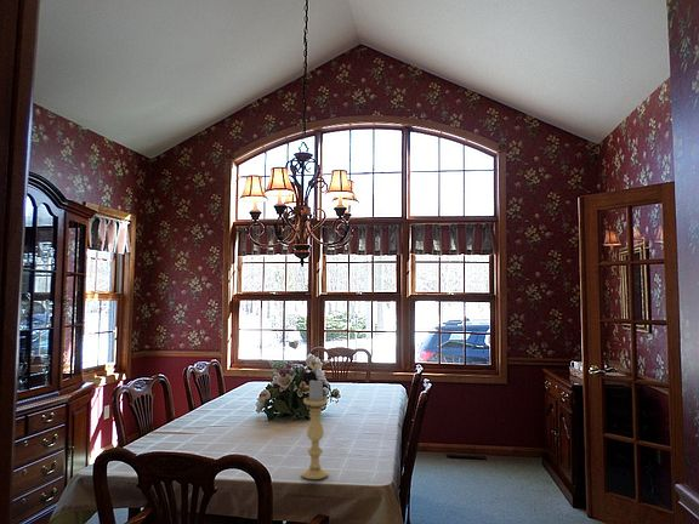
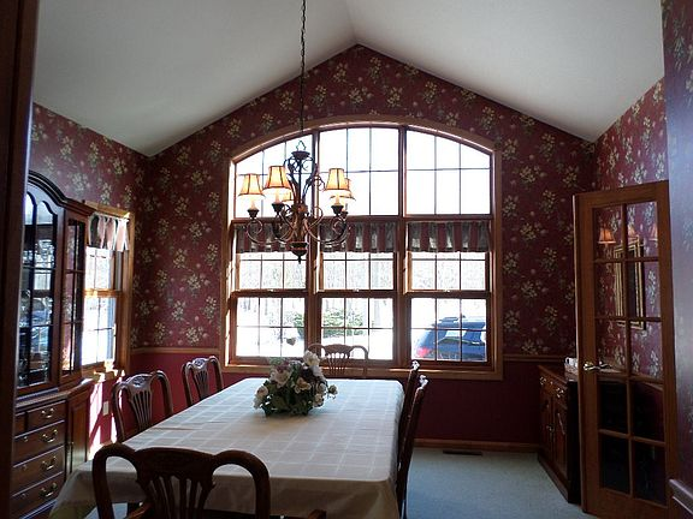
- candle holder (314, 426)
